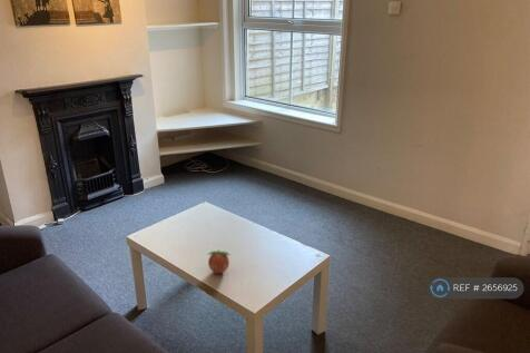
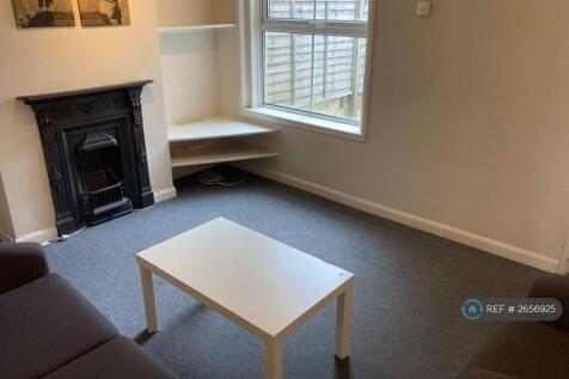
- fruit (218, 261)
